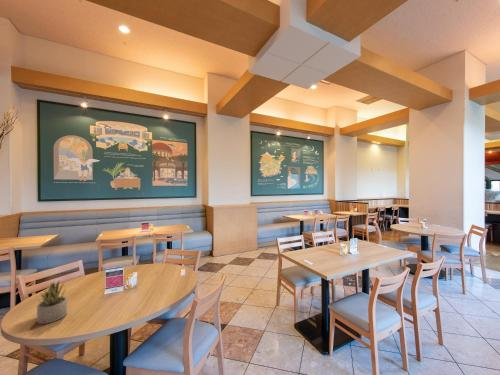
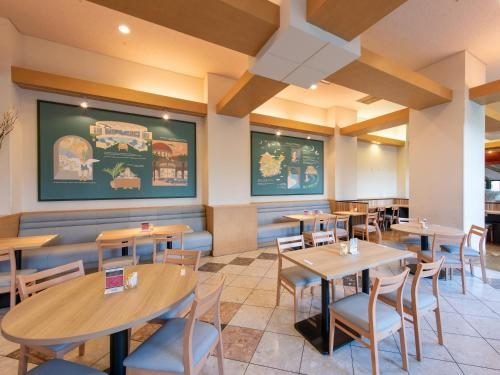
- succulent plant (52, 299)
